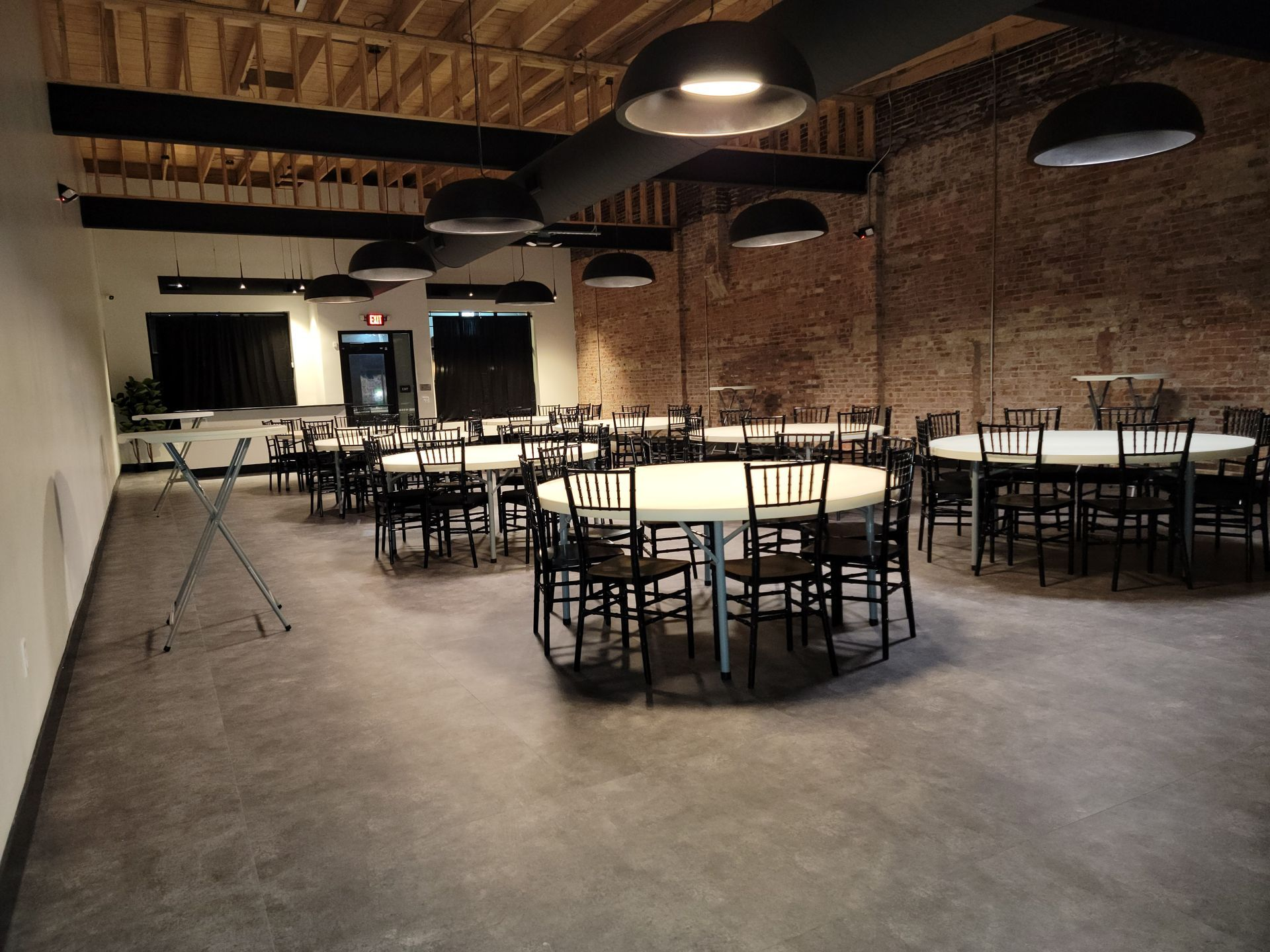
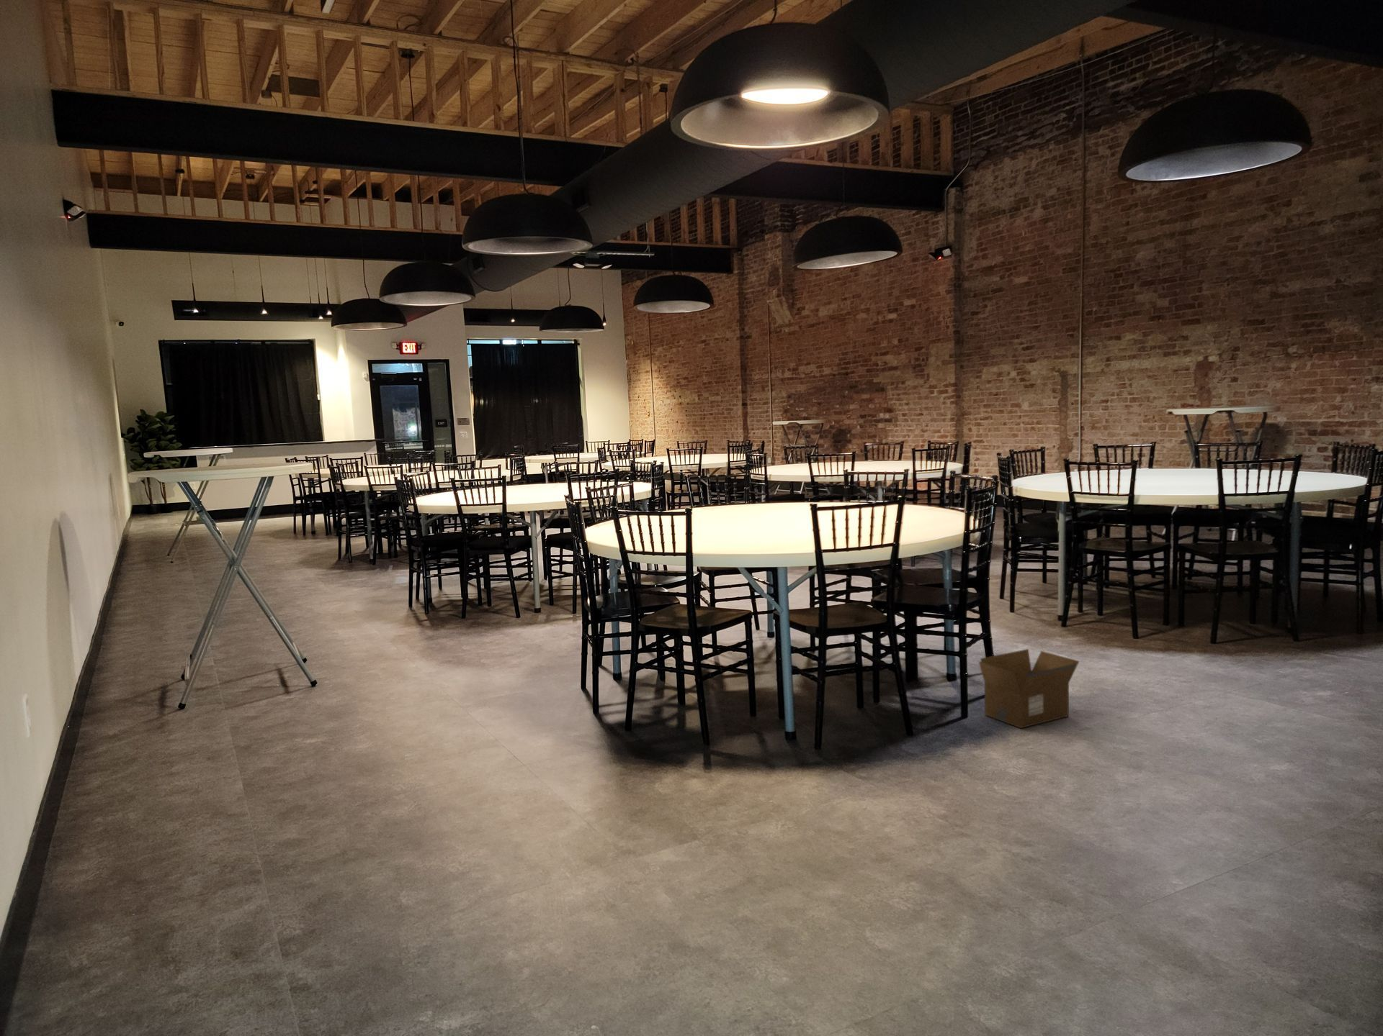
+ cardboard box (1030, 687)
